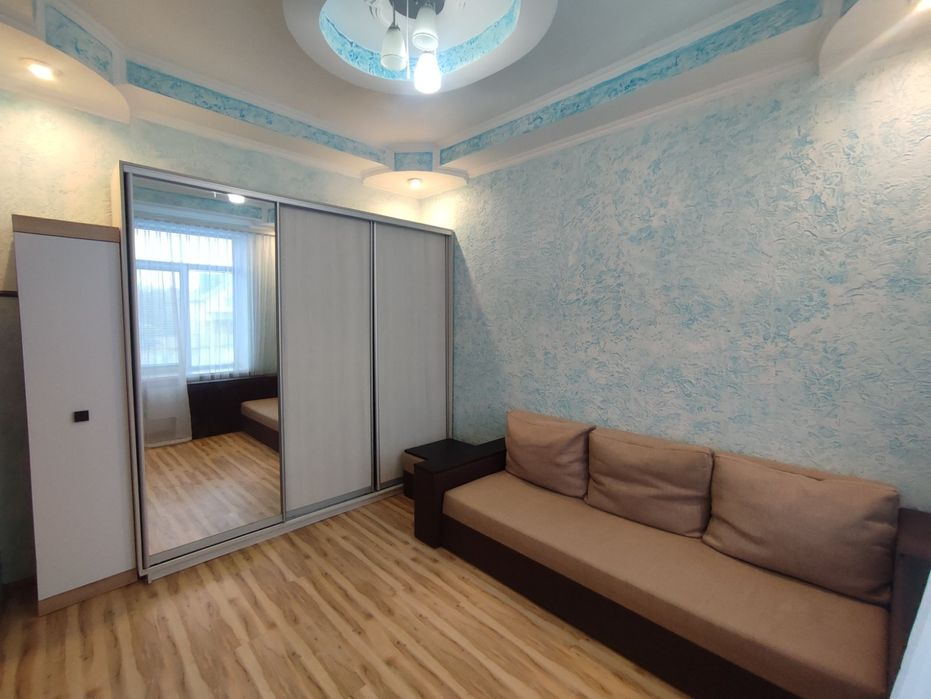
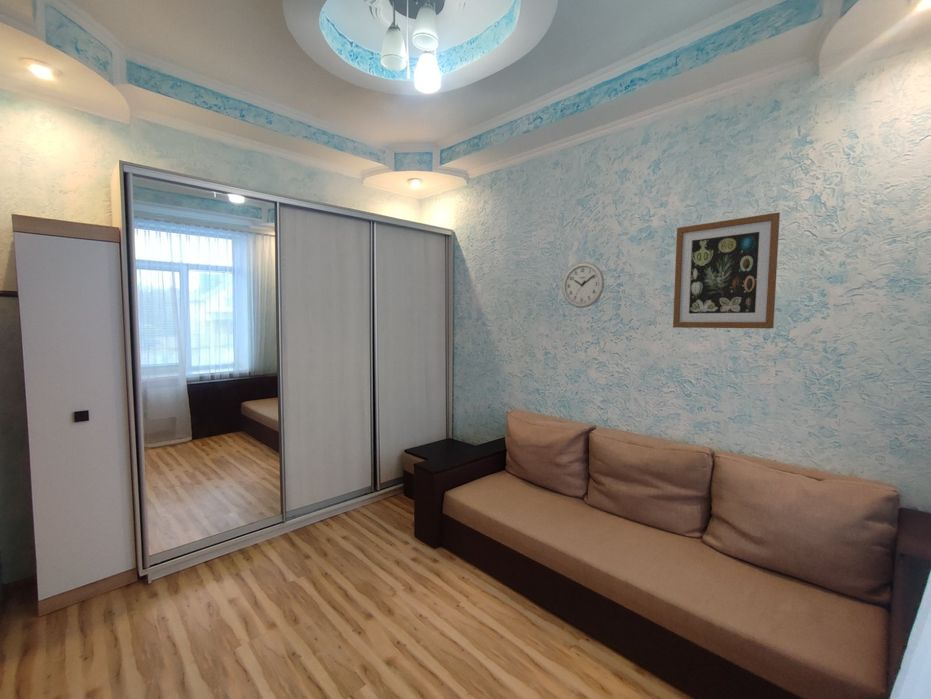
+ wall art (722, 274)
+ wall clock (582, 285)
